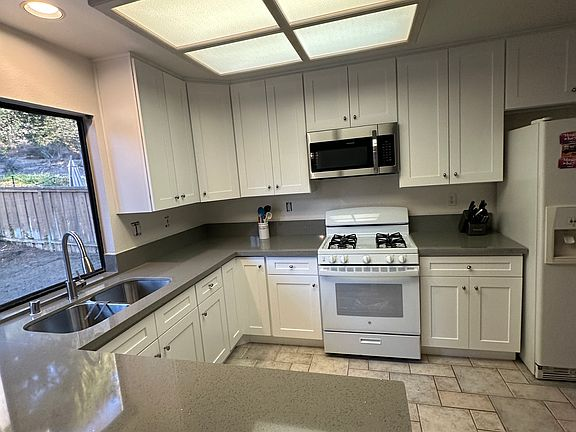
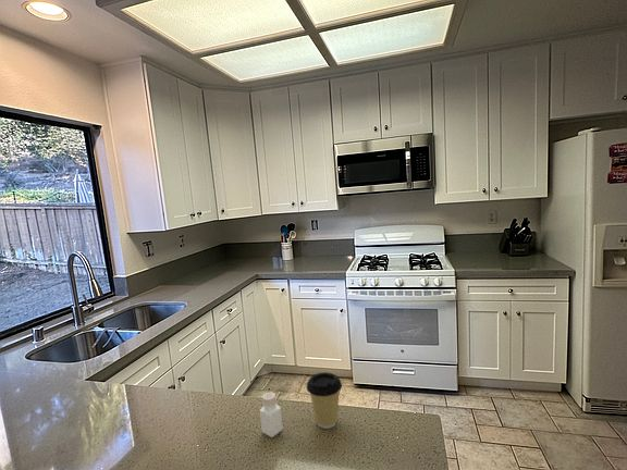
+ coffee cup (324, 399)
+ pepper shaker (270, 413)
